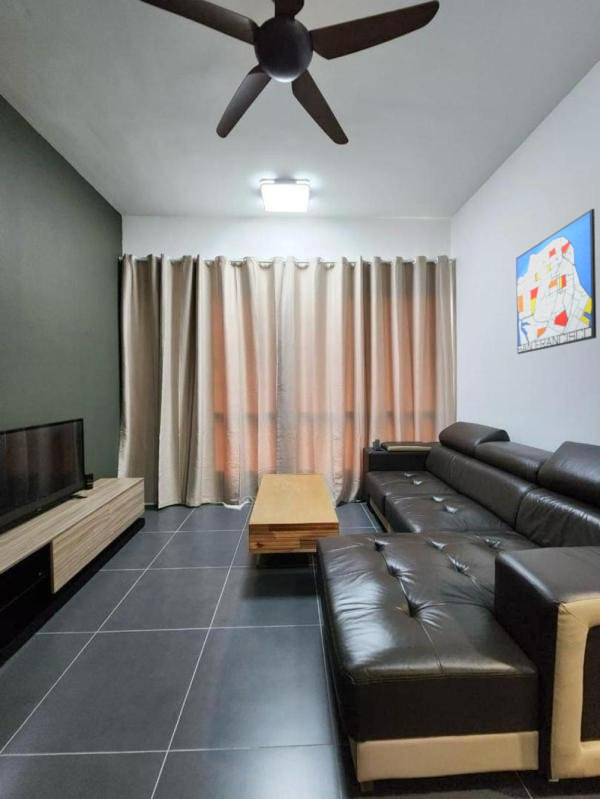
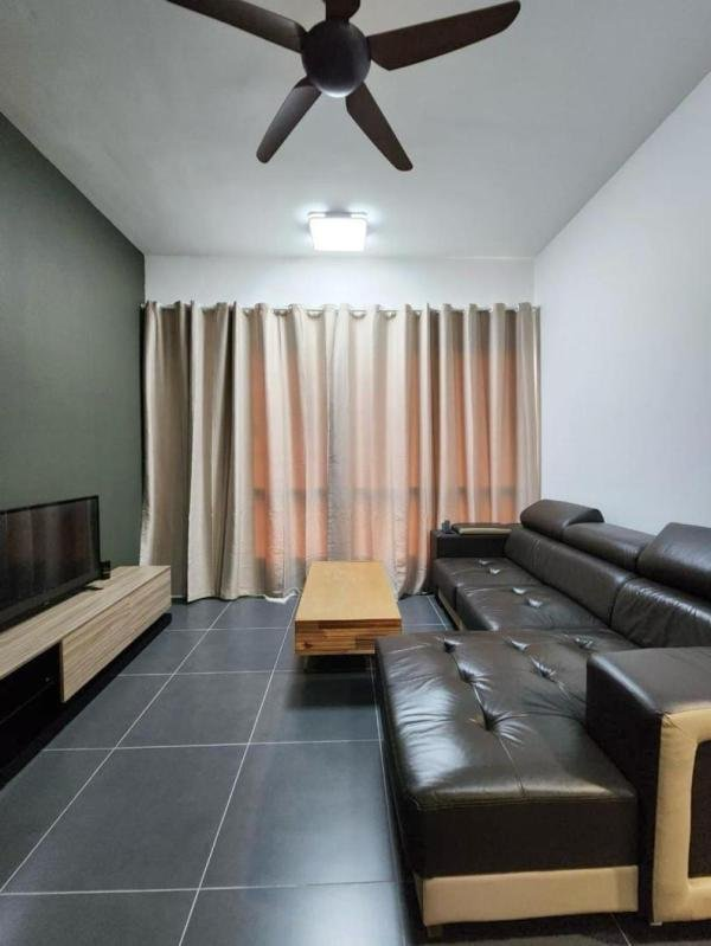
- wall art (550, 292)
